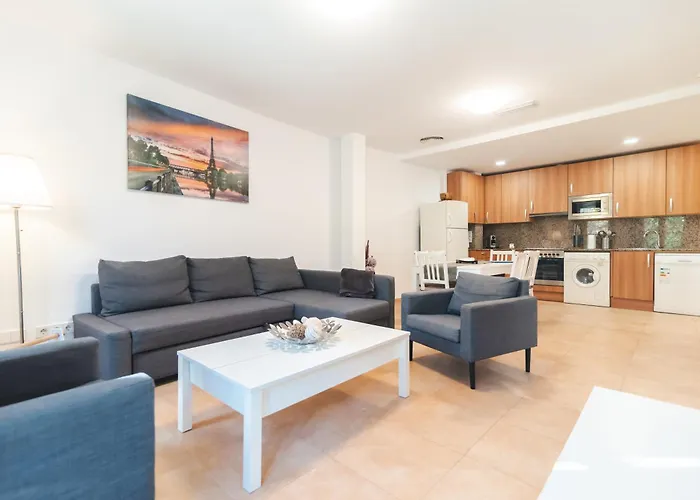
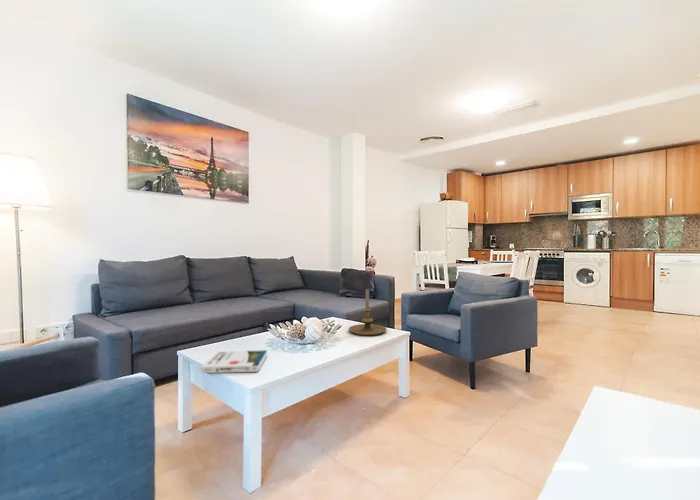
+ book (236, 360)
+ candle holder (367, 309)
